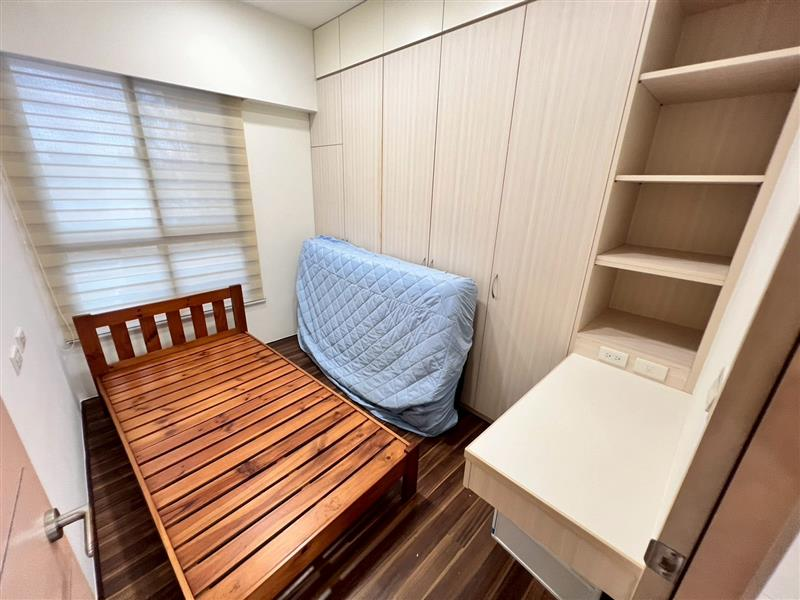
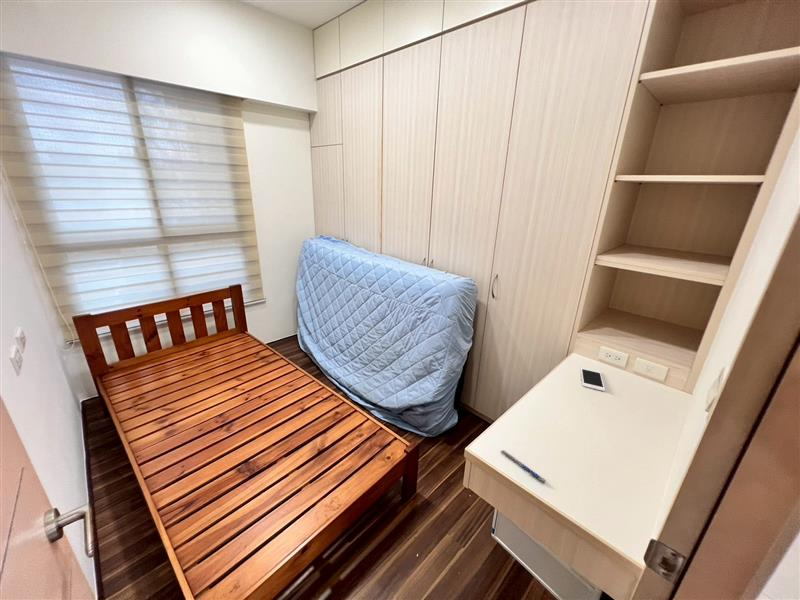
+ cell phone (591, 378)
+ pen (521, 465)
